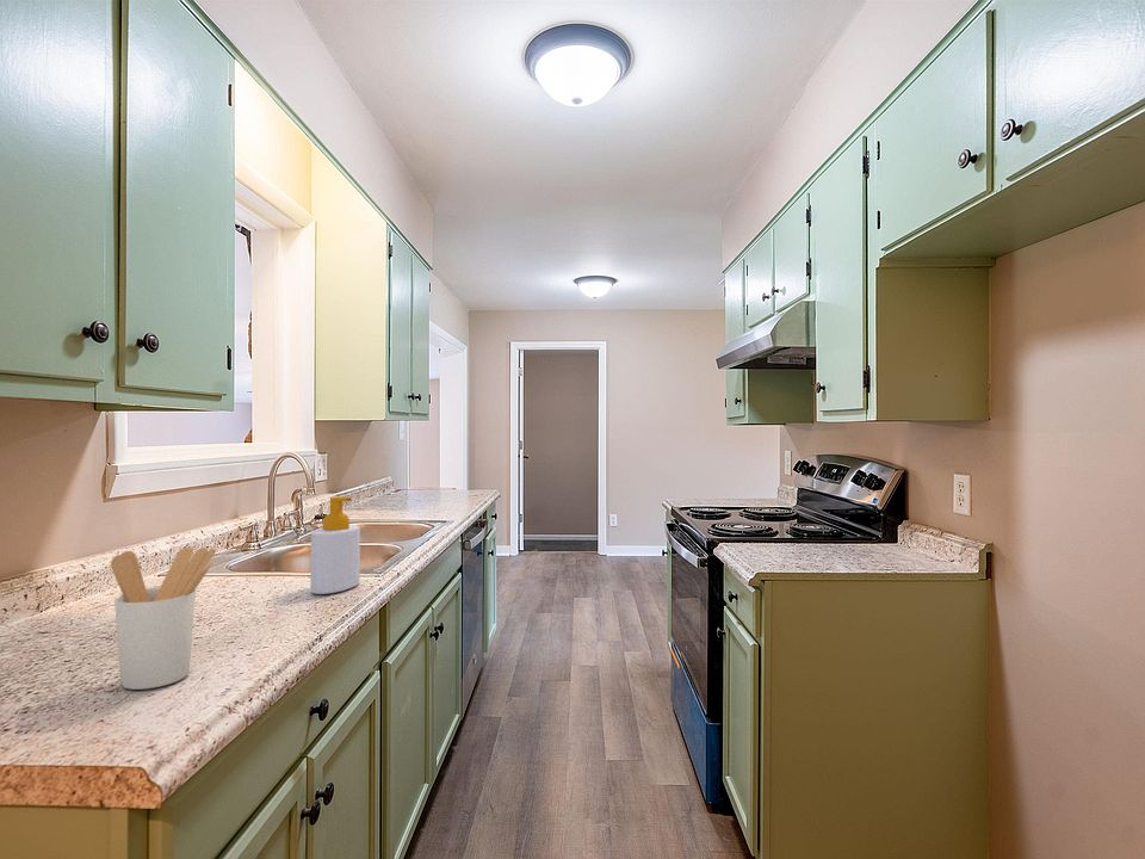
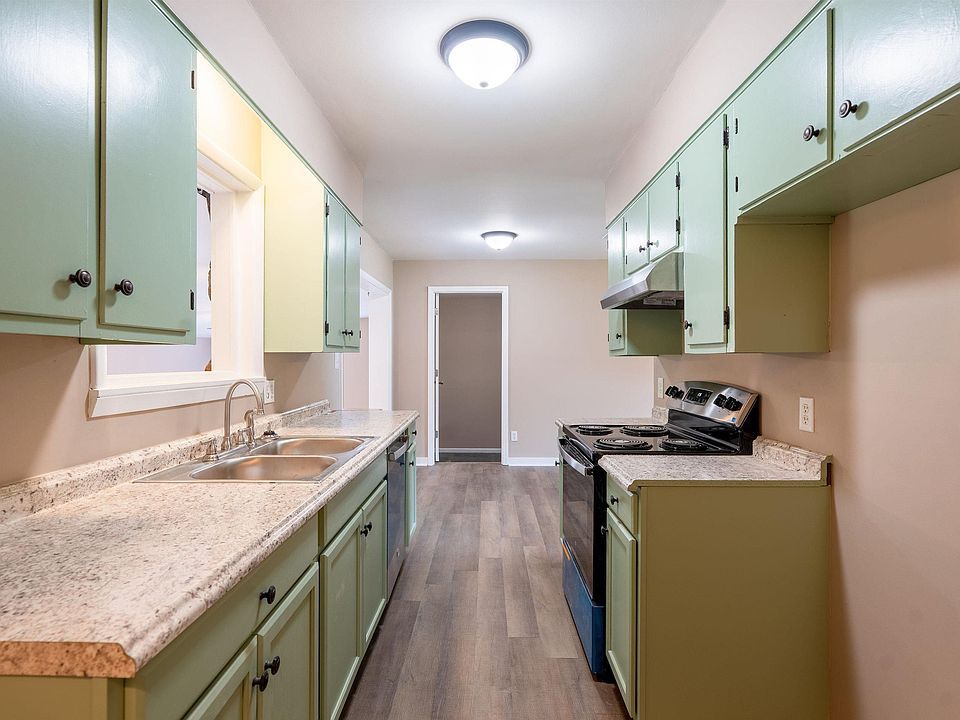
- utensil holder (168, 610)
- soap bottle (335, 542)
